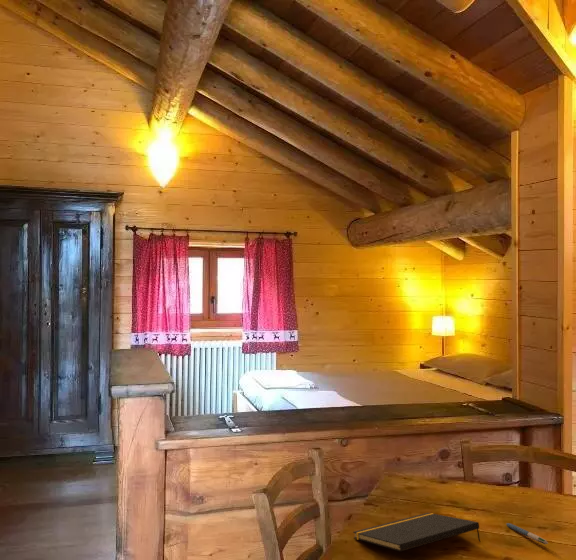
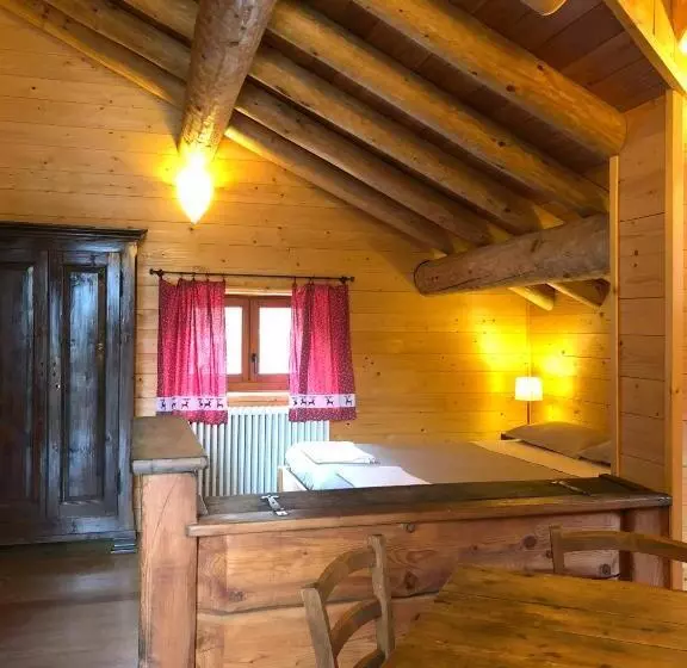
- pen (526, 532)
- notepad (415, 530)
